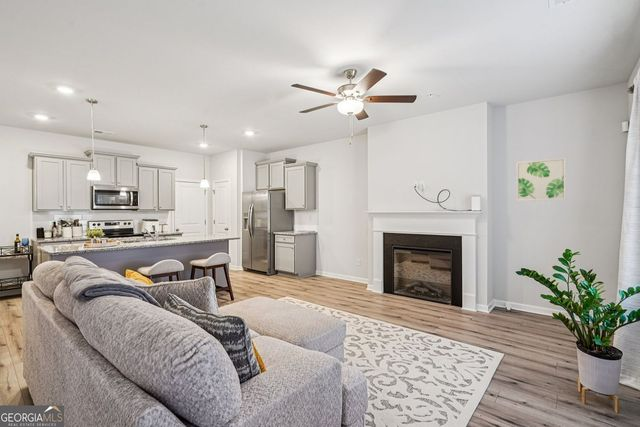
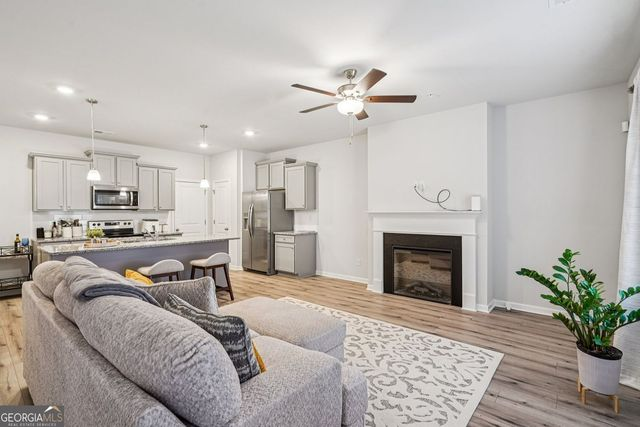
- wall art (540, 180)
